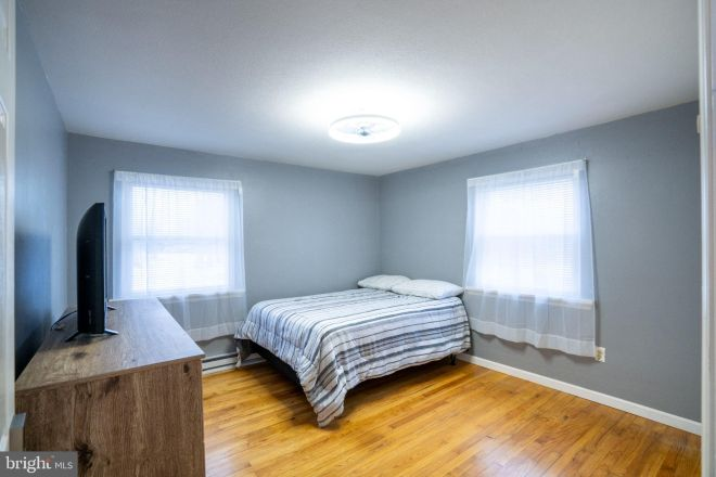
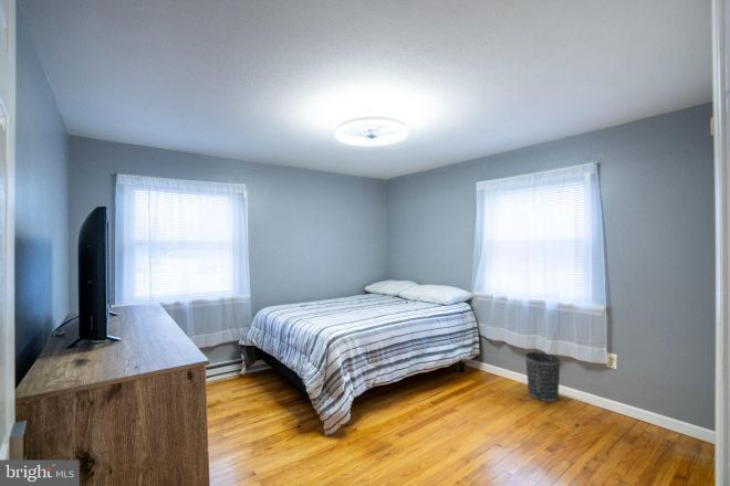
+ wastebasket (542, 376)
